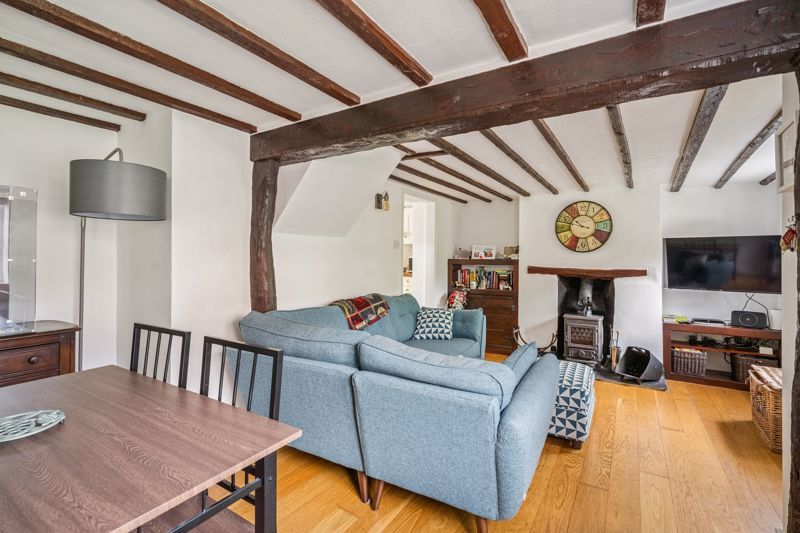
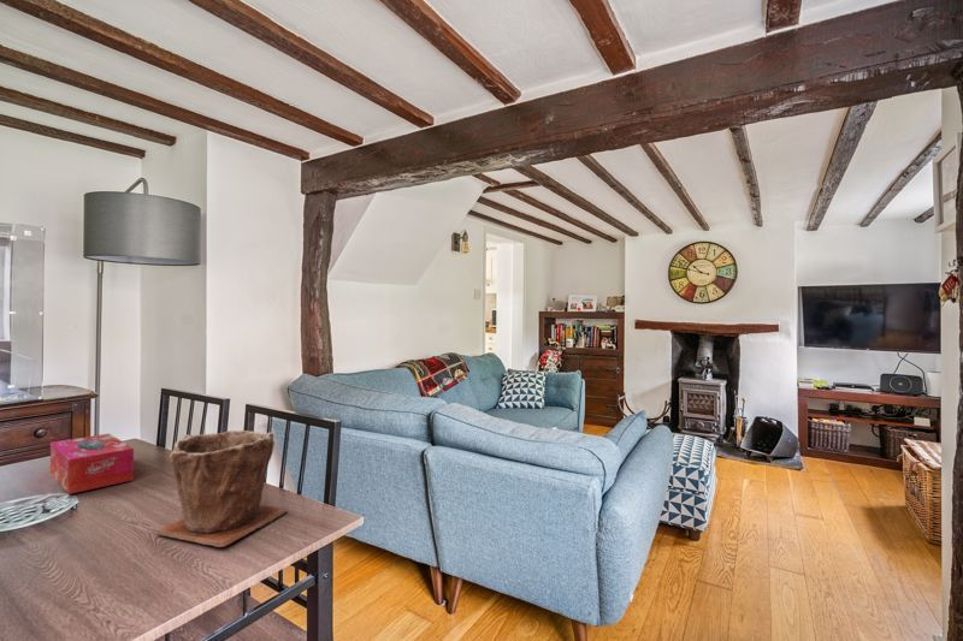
+ plant pot (225, 477)
+ tissue box (90, 461)
